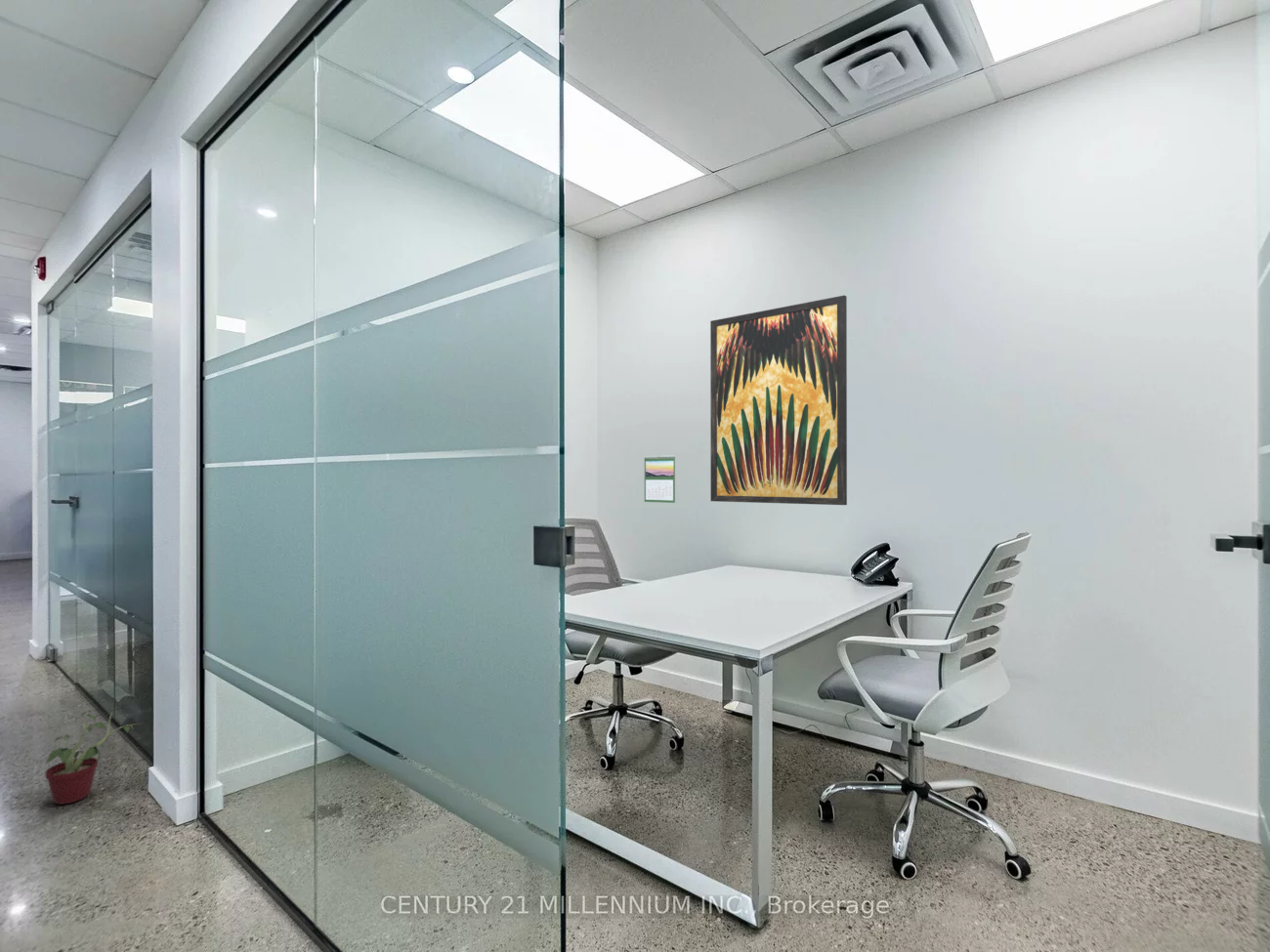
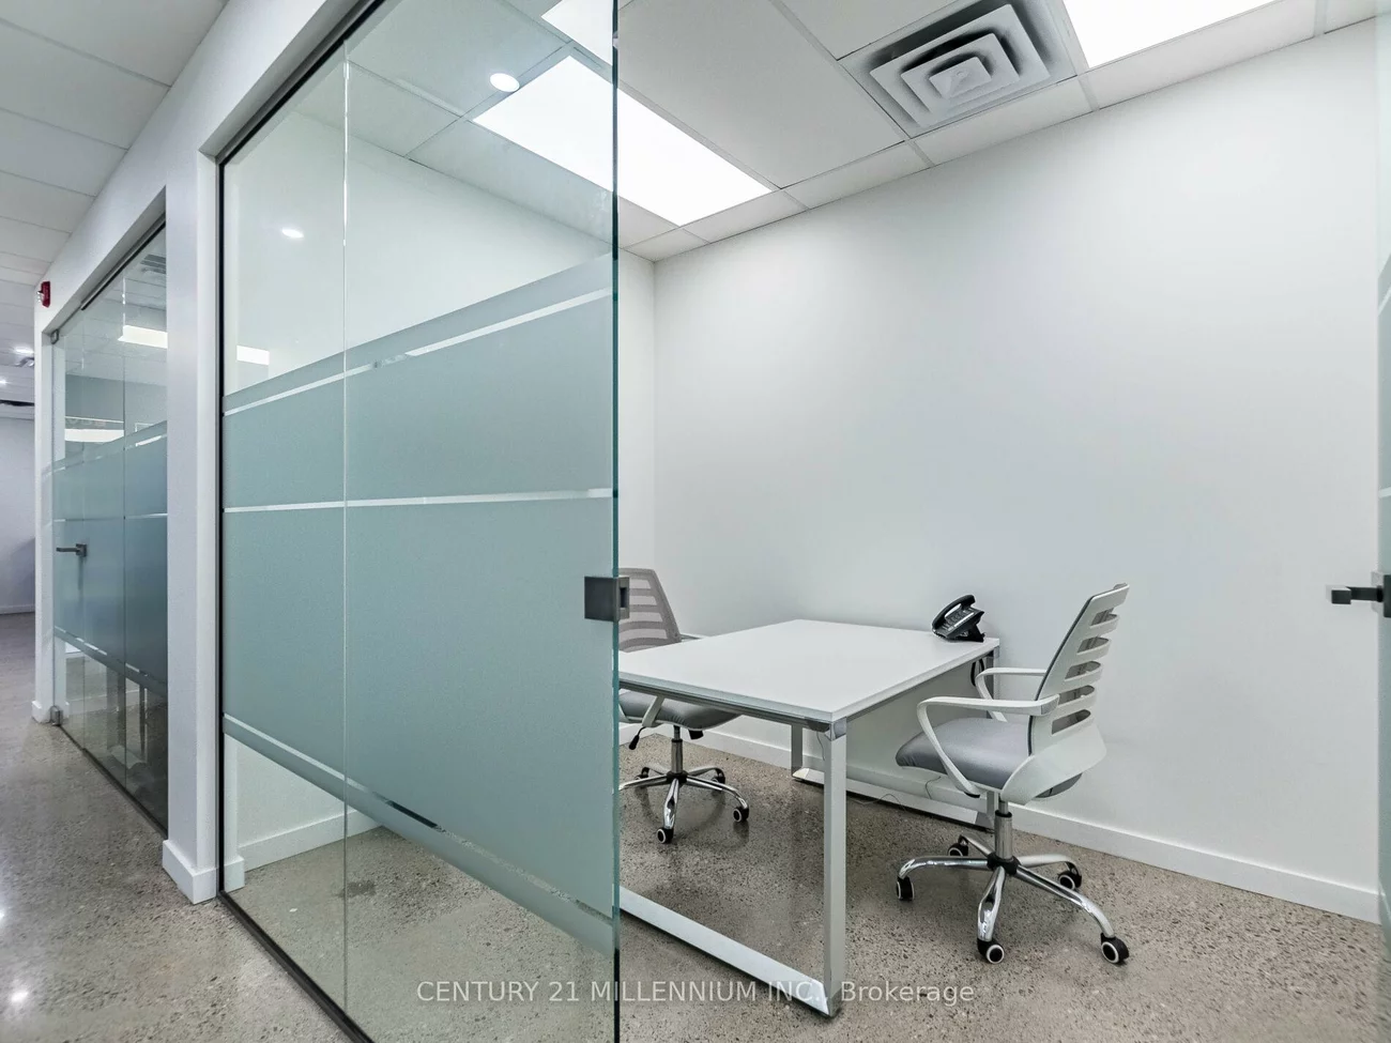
- potted plant (93, 751)
- calendar (659, 478)
- wall art (773, 406)
